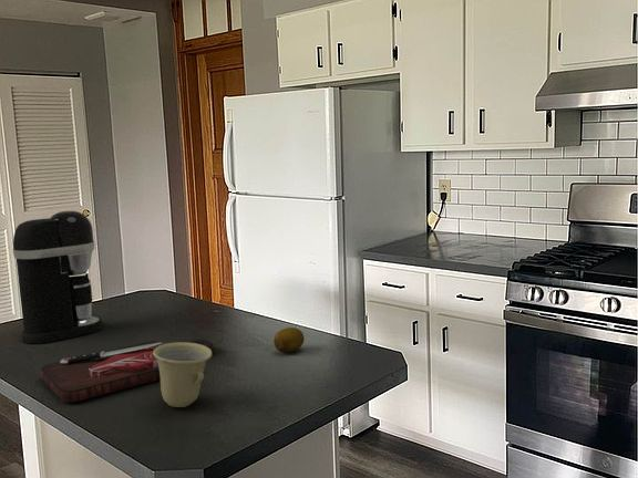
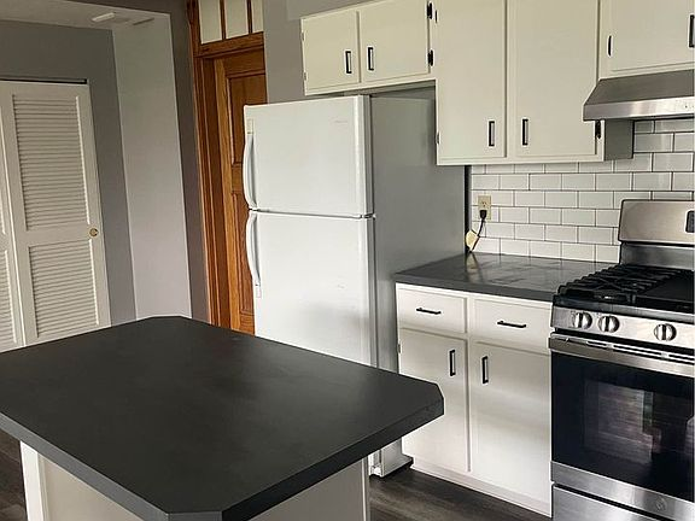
- fruit (288, 340)
- cup (184, 375)
- coffee maker (58, 273)
- cutting board (135, 357)
